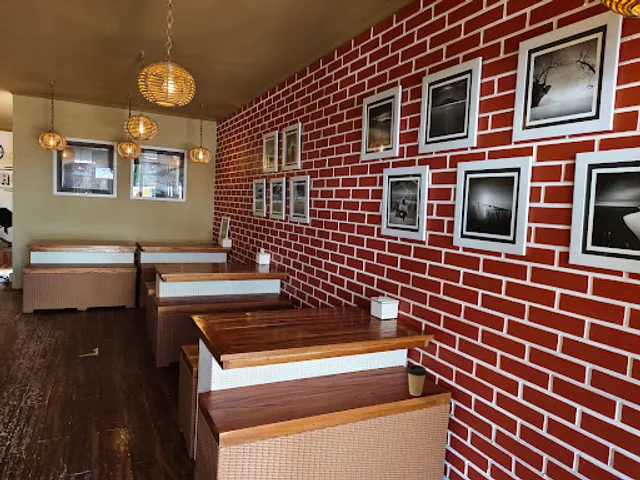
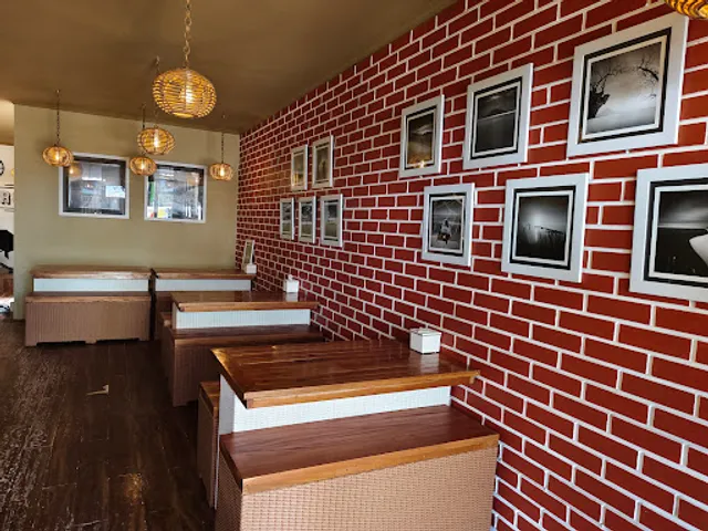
- coffee cup (416, 380)
